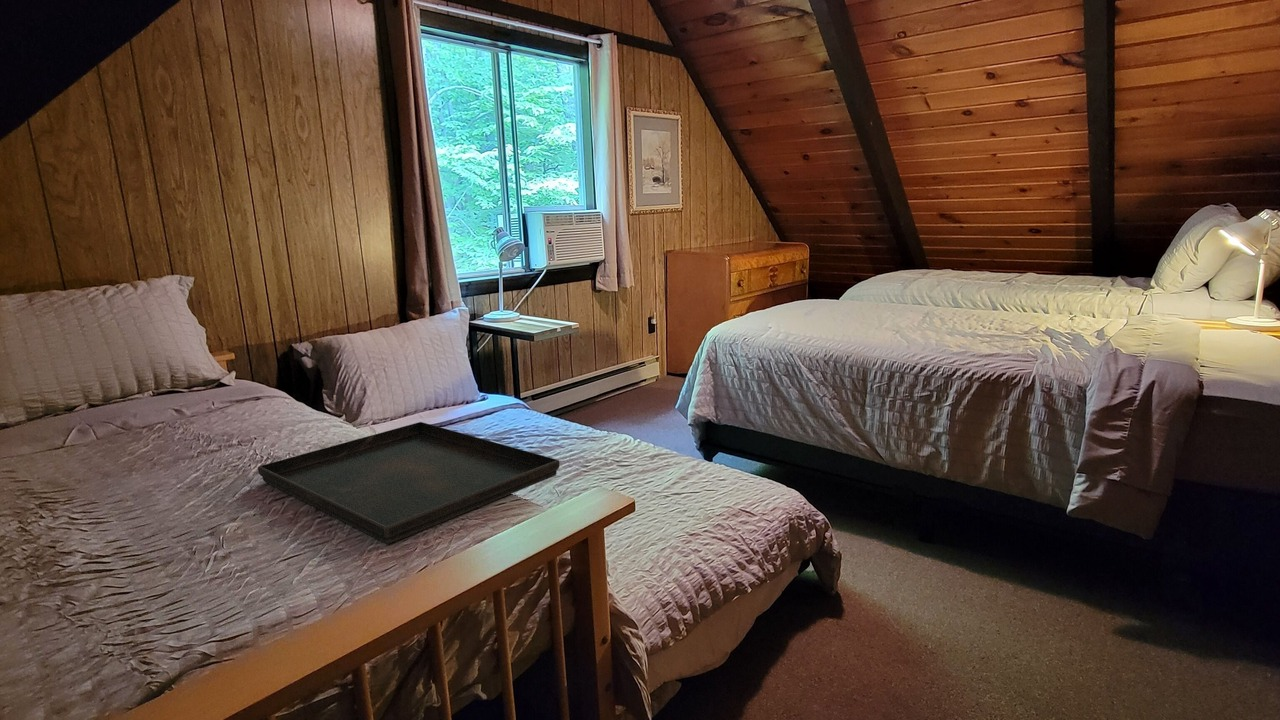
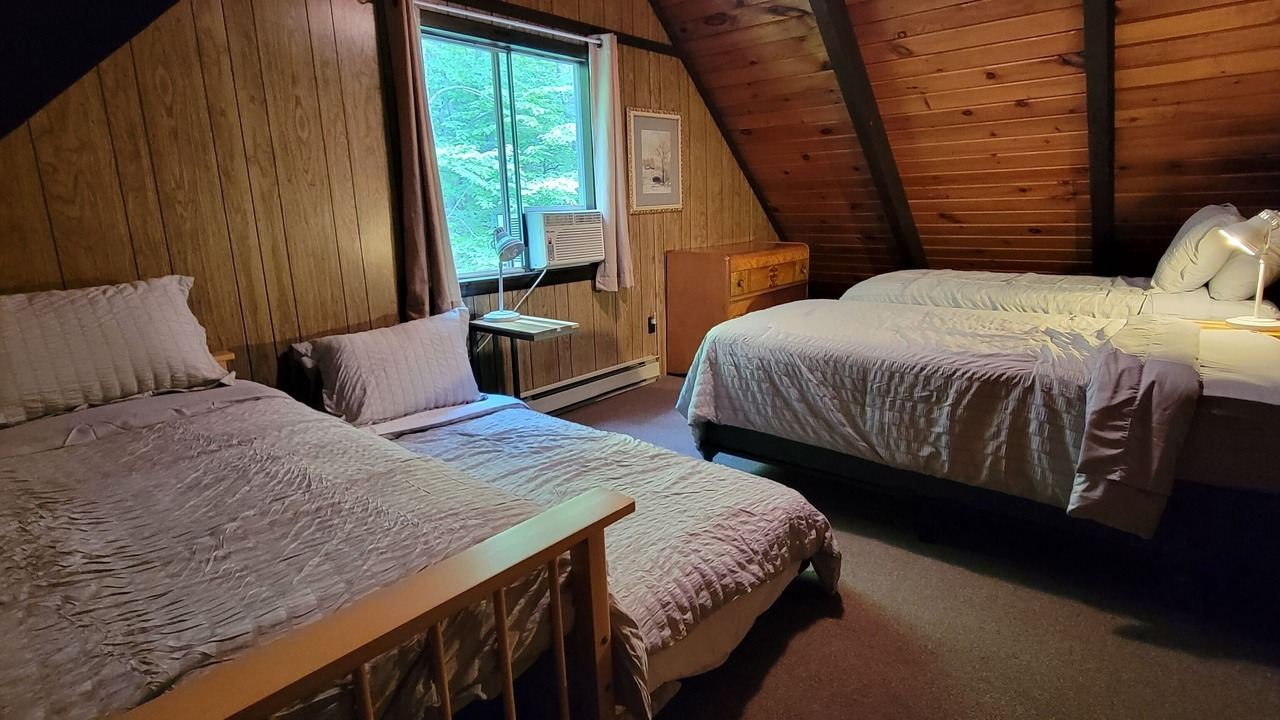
- serving tray (407, 471)
